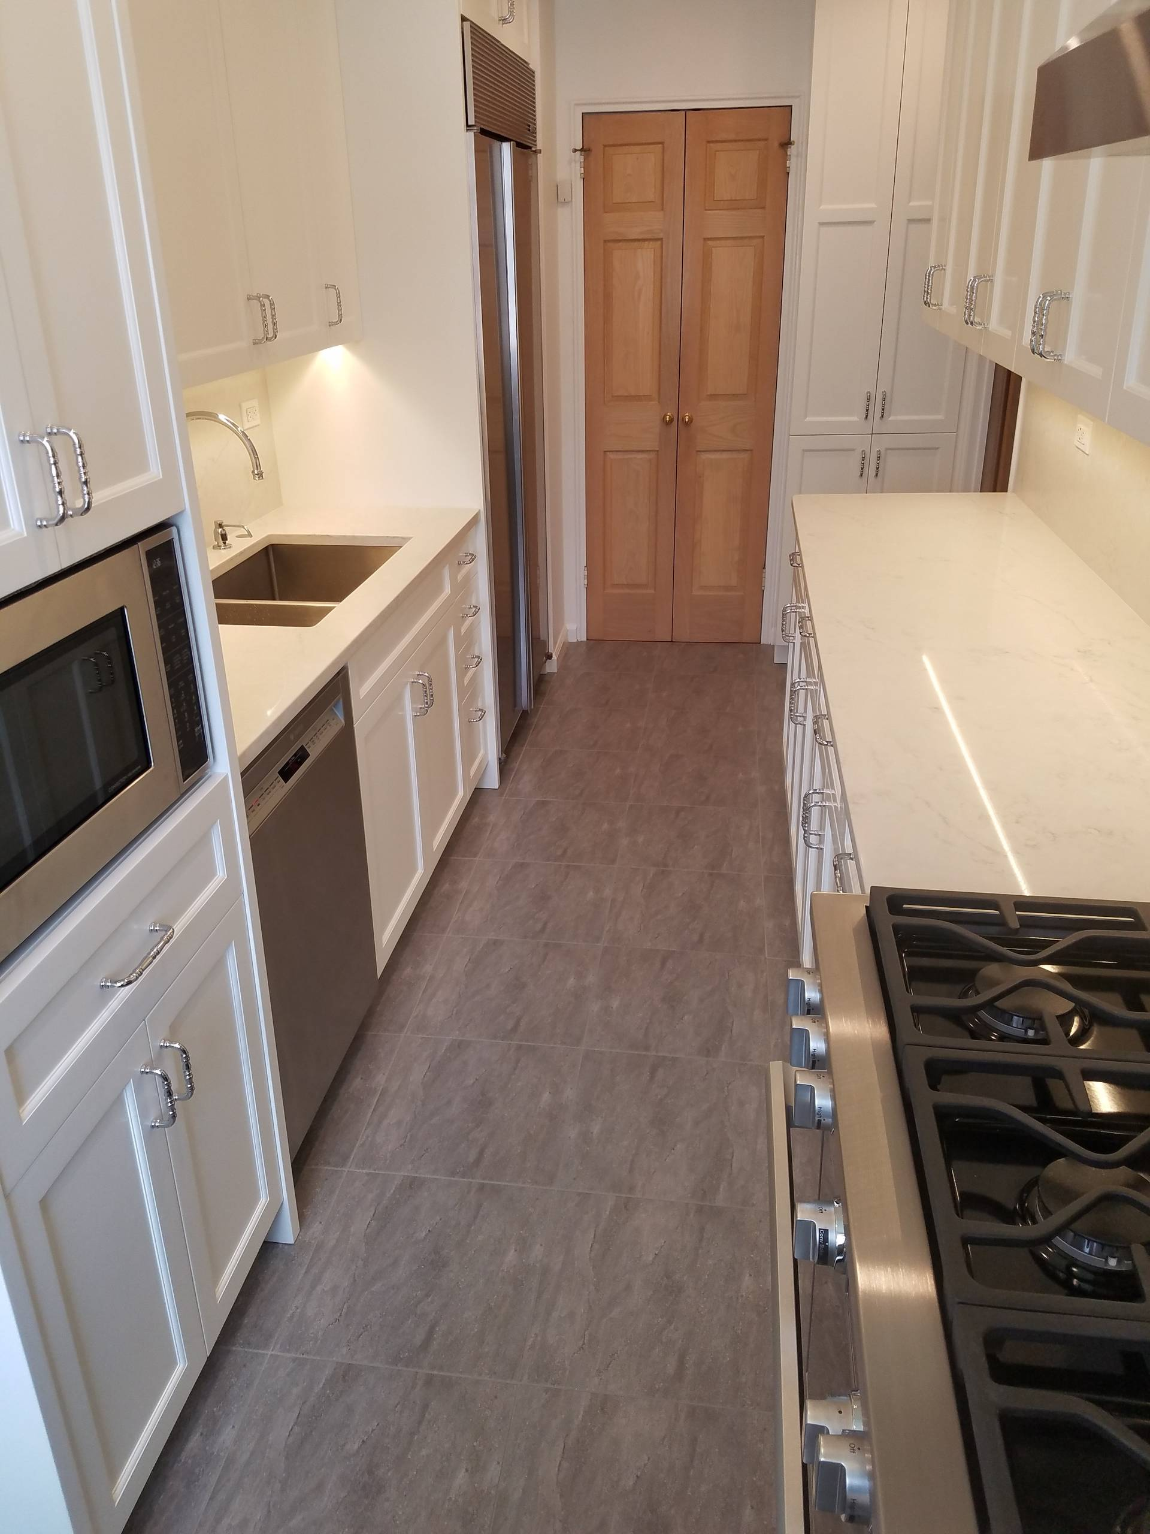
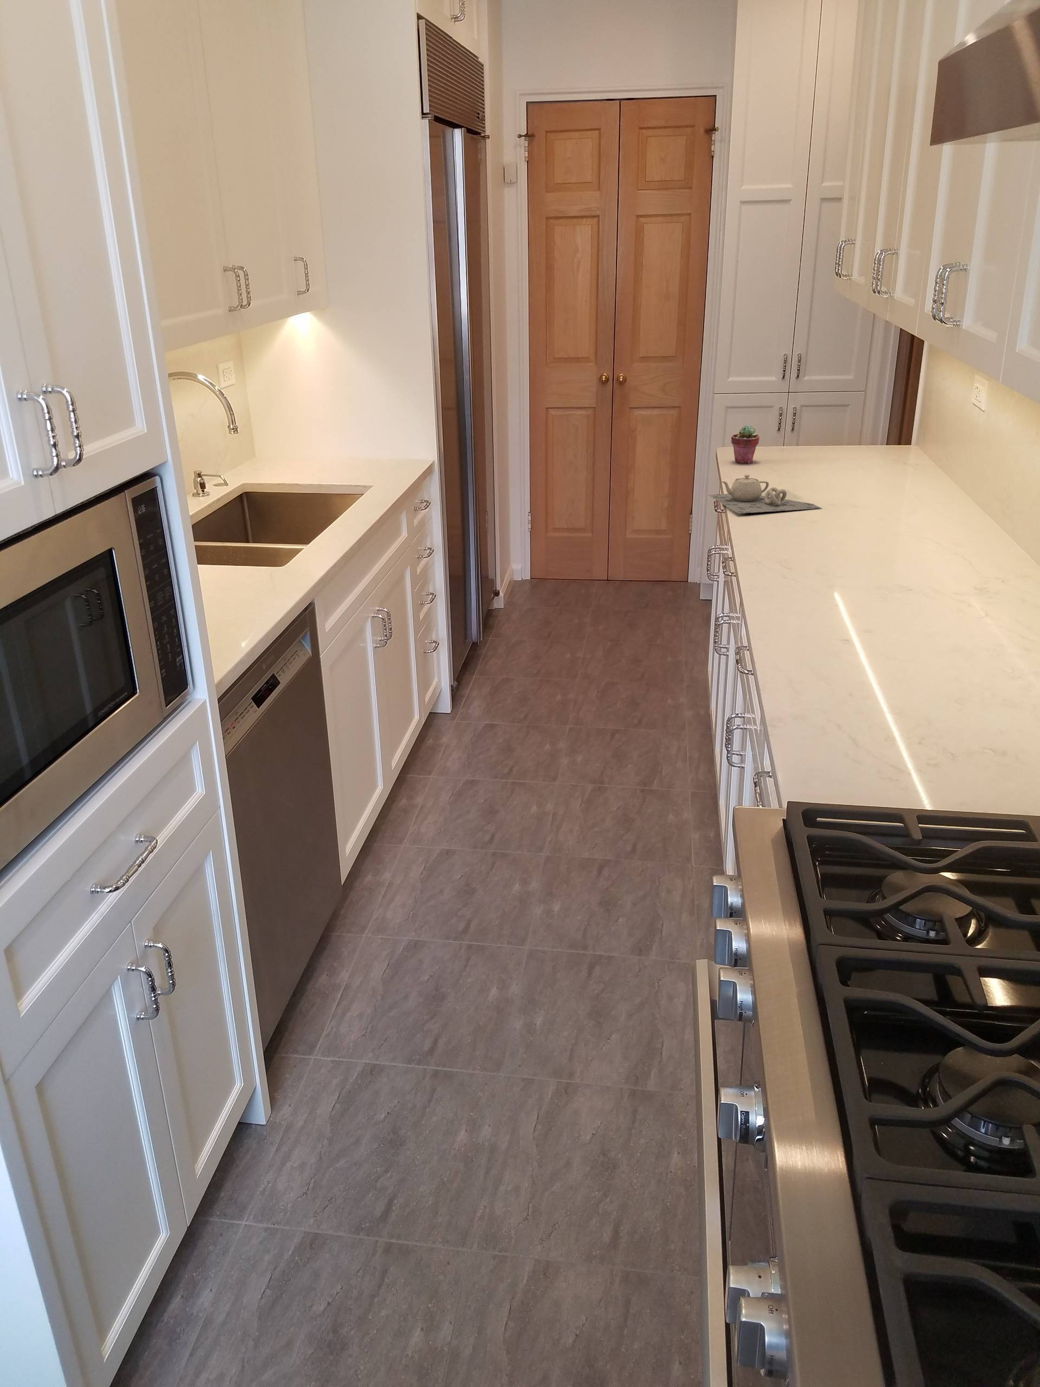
+ teapot (764, 488)
+ potted succulent (745, 443)
